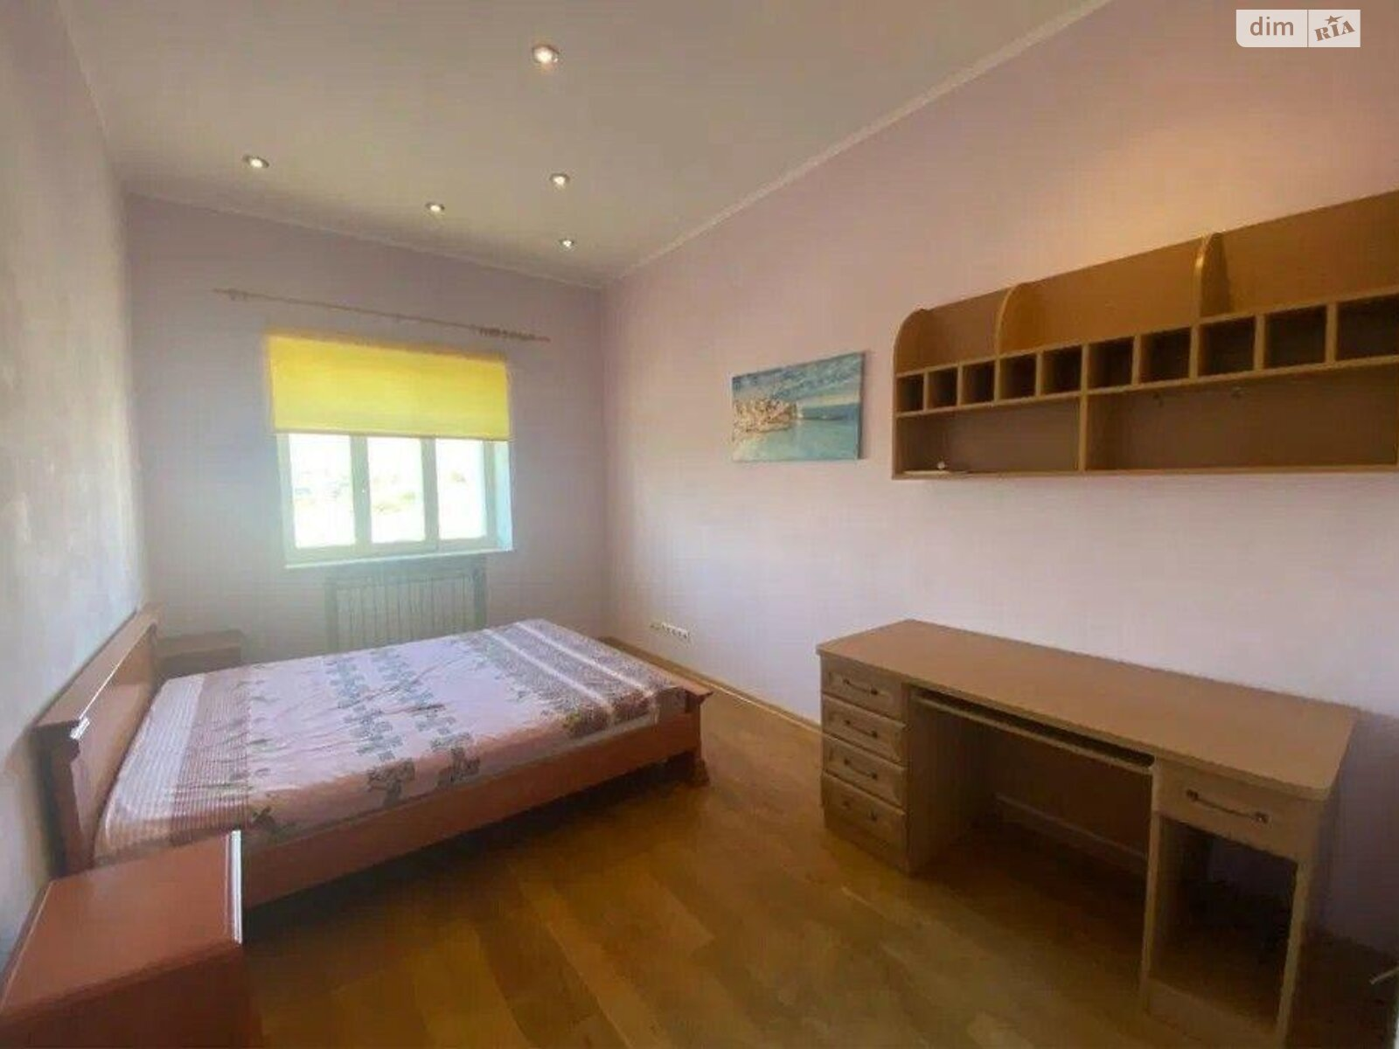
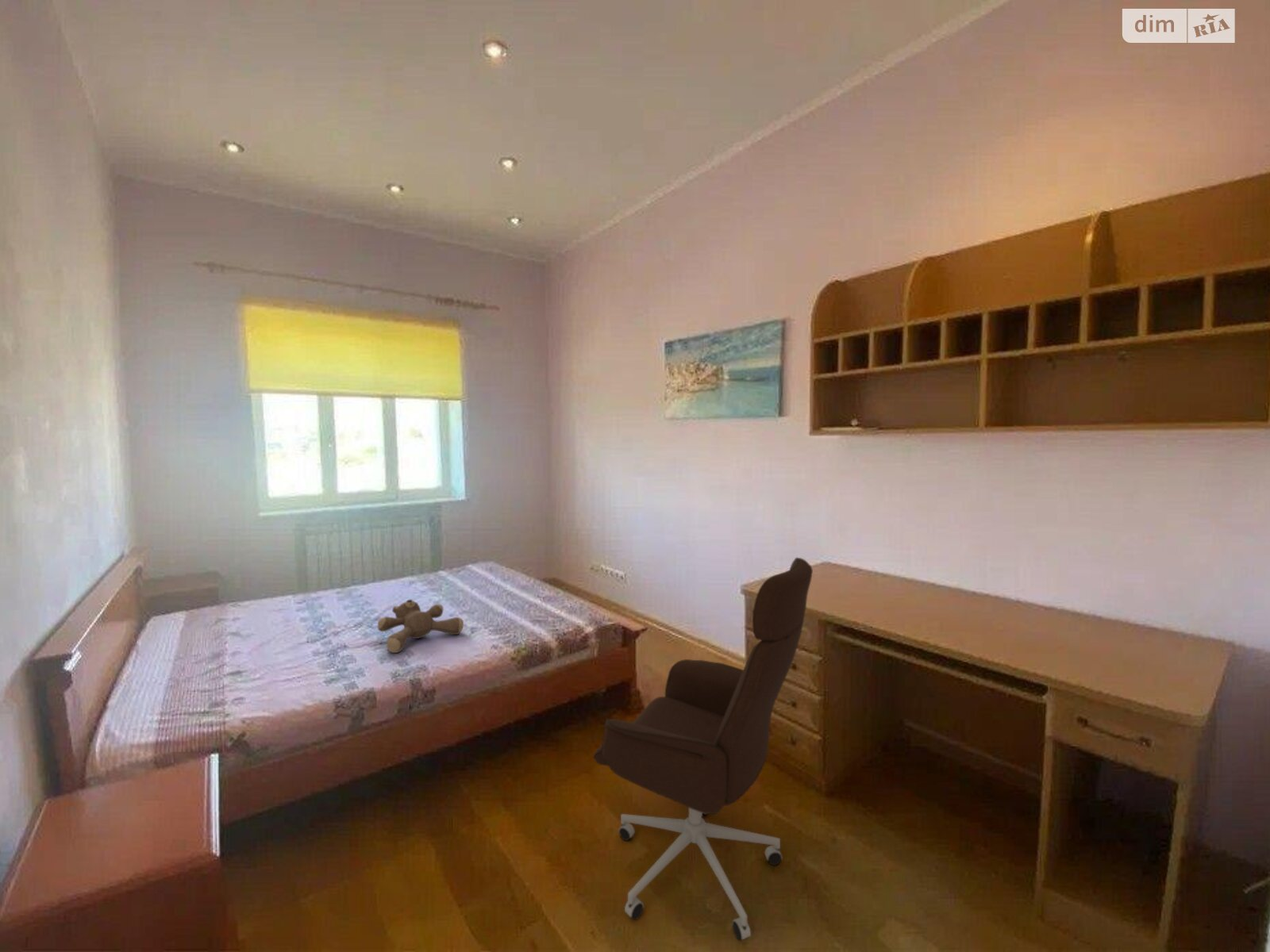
+ stuffed bear (417, 620)
+ office chair (703, 717)
